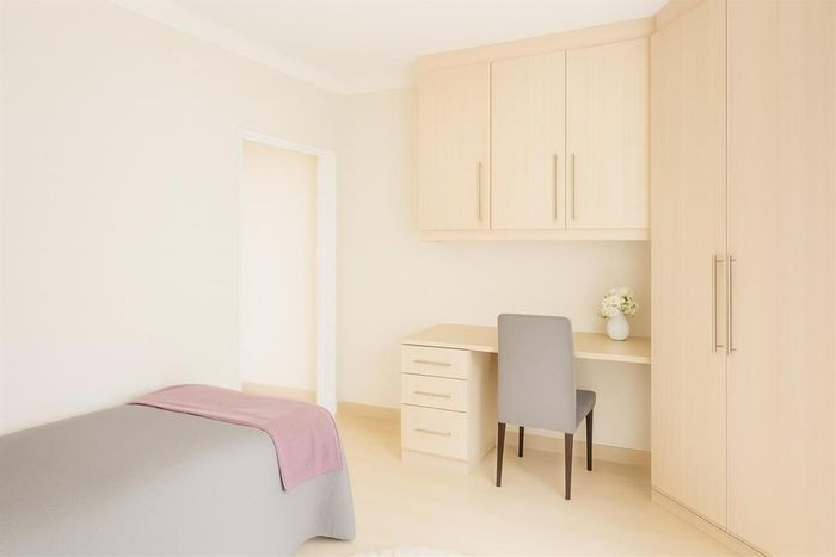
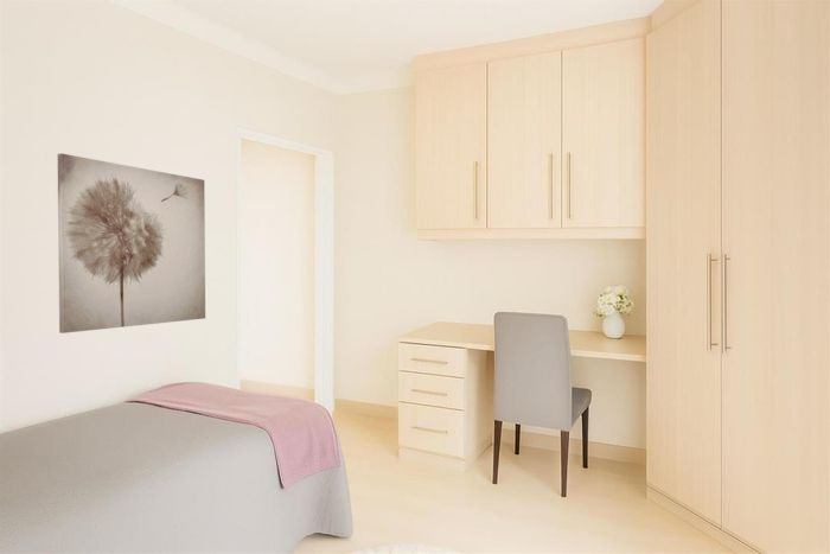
+ wall art (140, 247)
